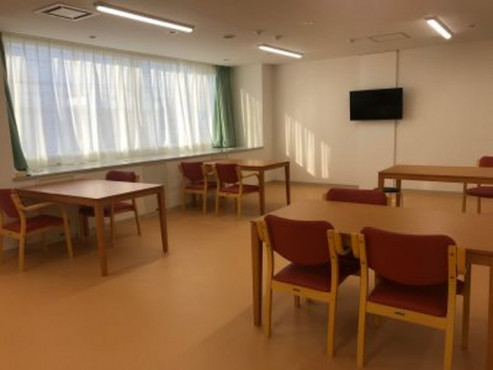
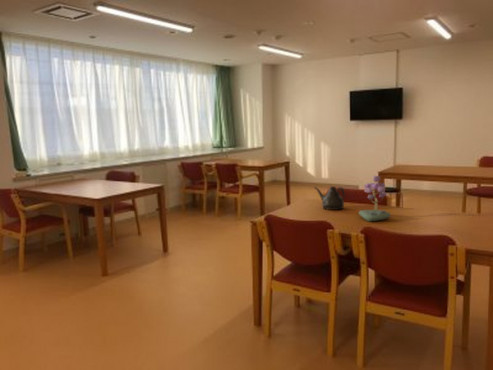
+ teapot (329, 196)
+ flowering plant (374, 197)
